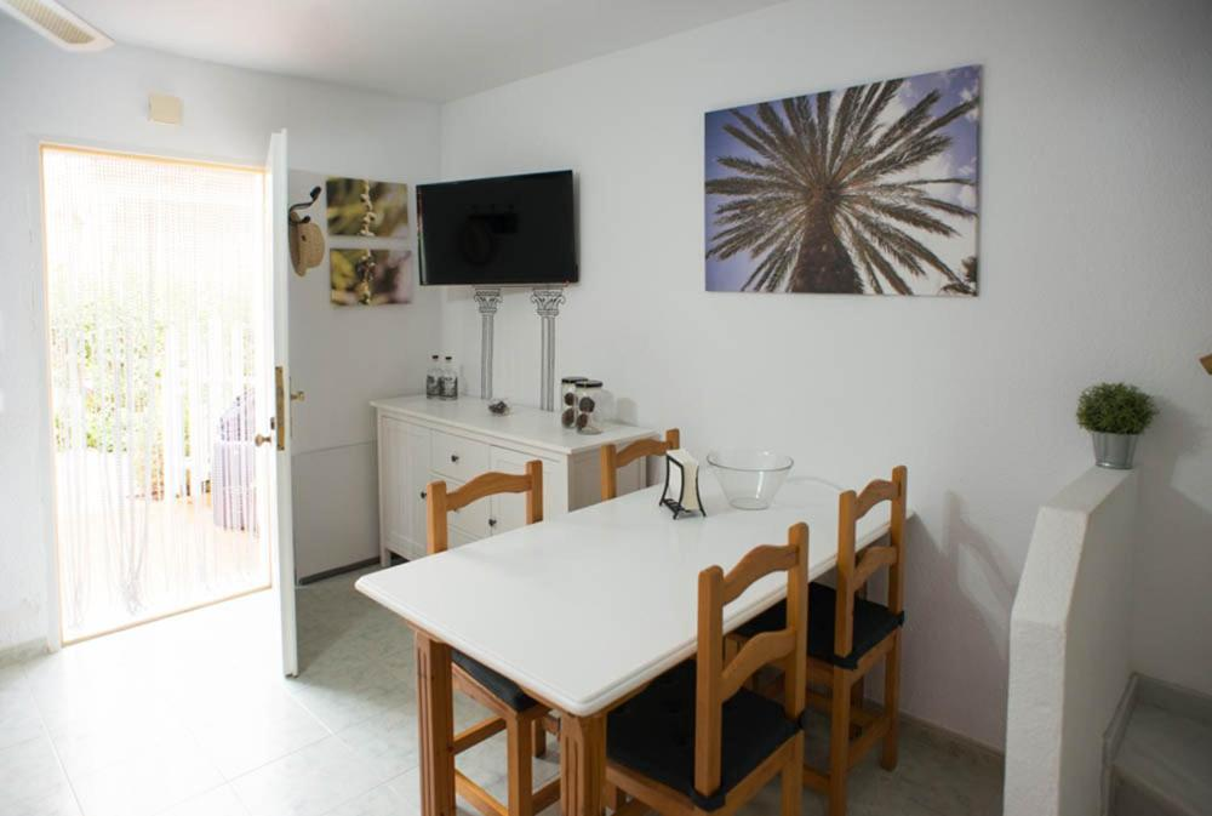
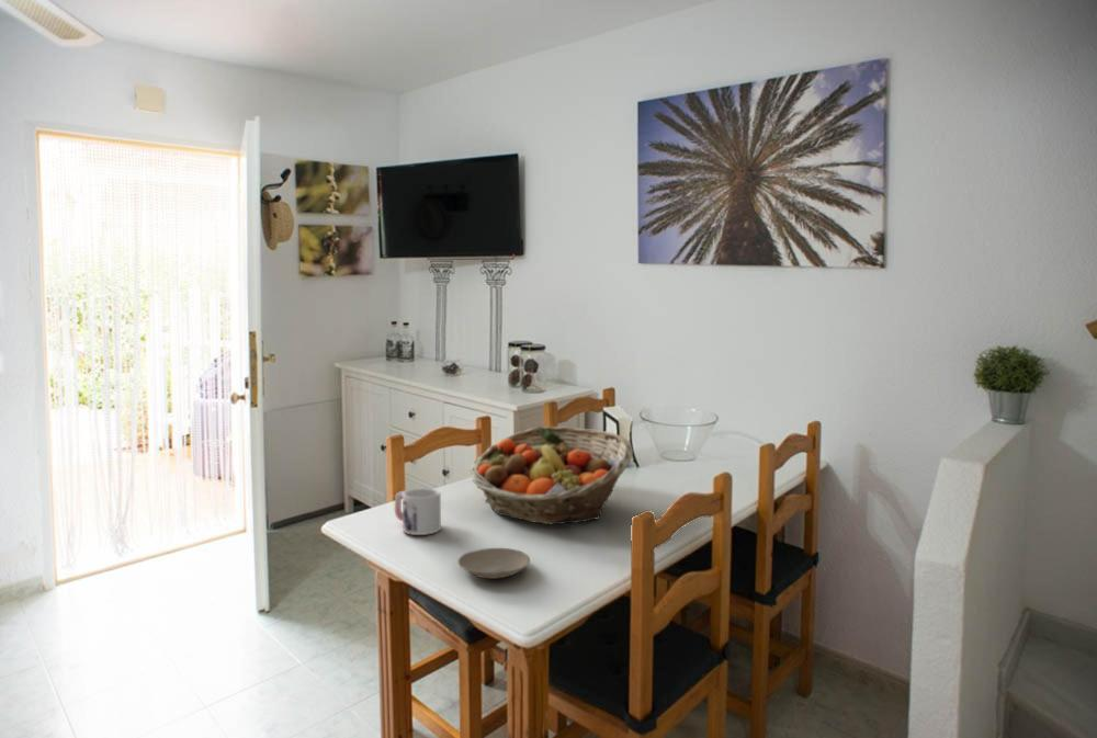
+ plate (494, 565)
+ mug (416, 510)
+ fruit basket (550, 472)
